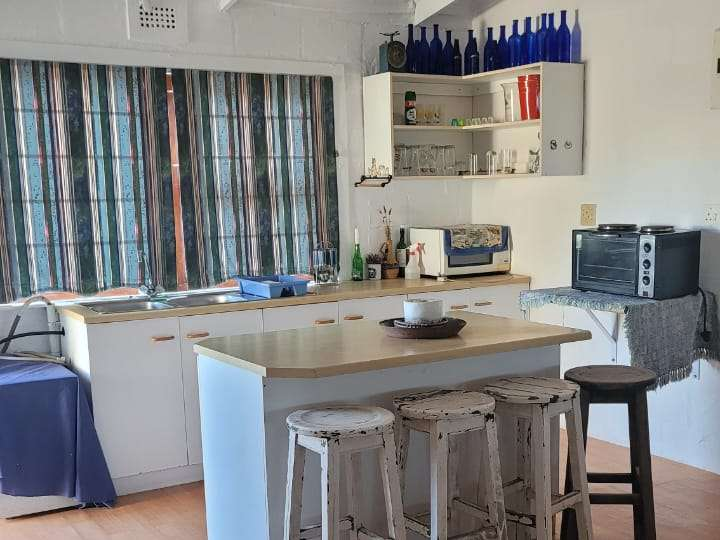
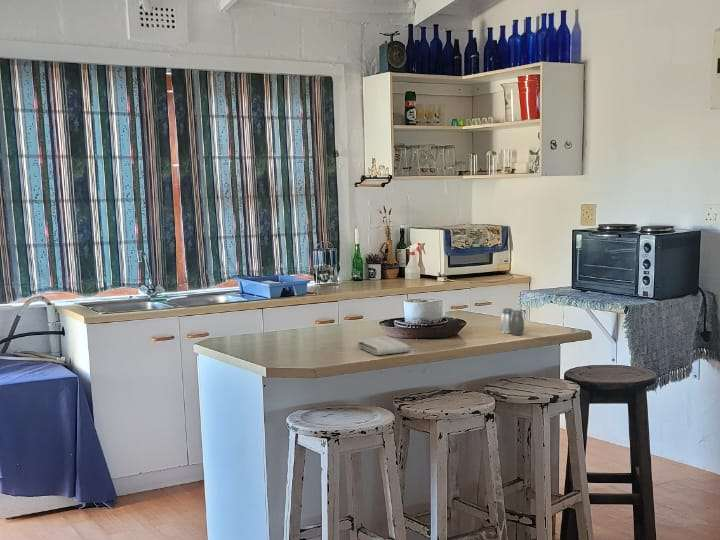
+ washcloth (382, 344)
+ salt and pepper shaker (512, 321)
